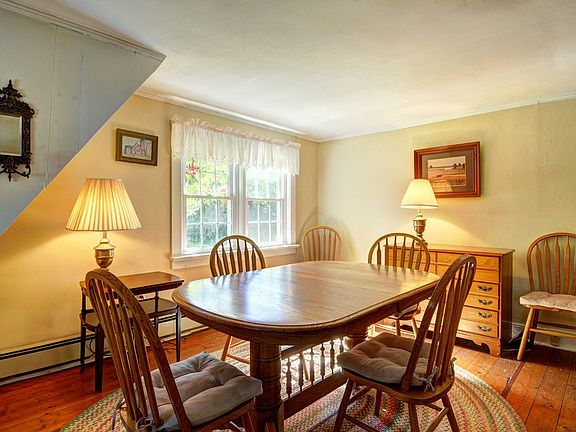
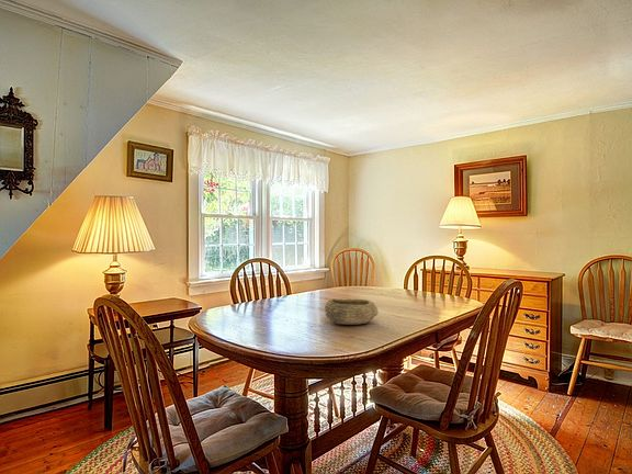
+ bowl (350, 311)
